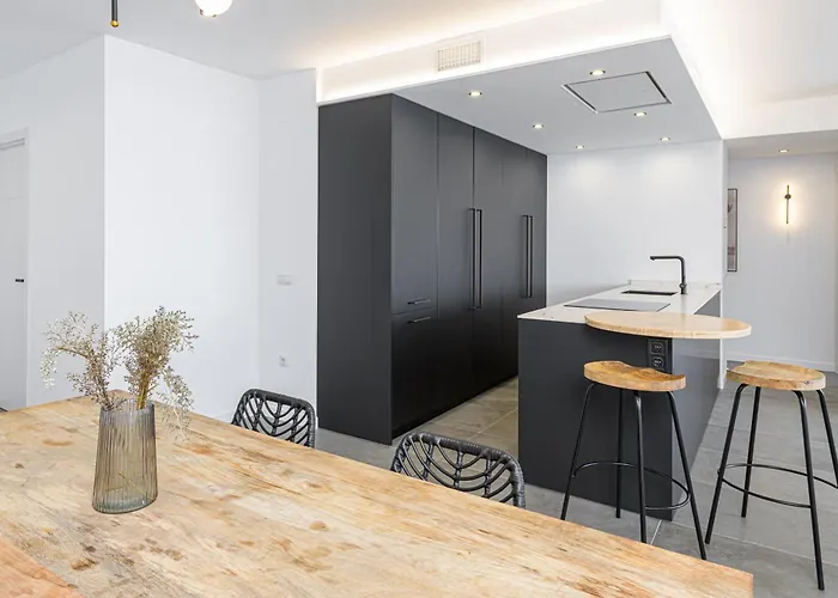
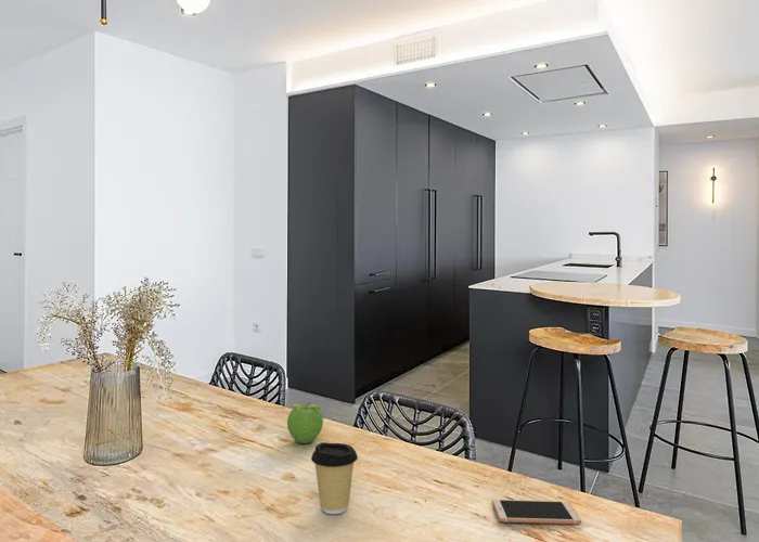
+ smartphone (535, 511)
+ coffee cup (334, 477)
+ fruit (305, 421)
